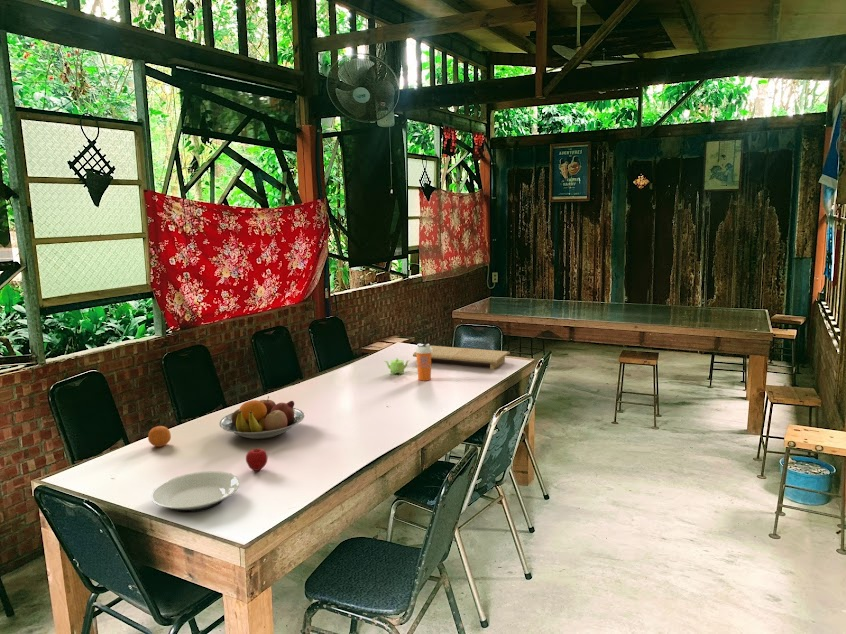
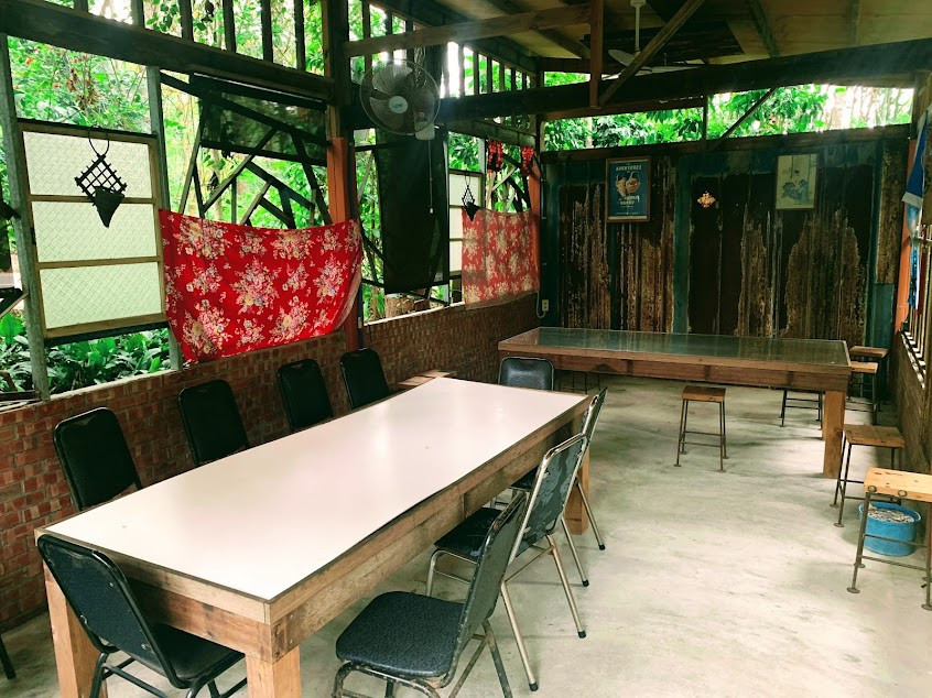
- apple (256, 459)
- plate (196, 494)
- shaker bottle (424, 361)
- fruit bowl (262, 415)
- teapot (397, 366)
- fruit (159, 436)
- cutting board (461, 356)
